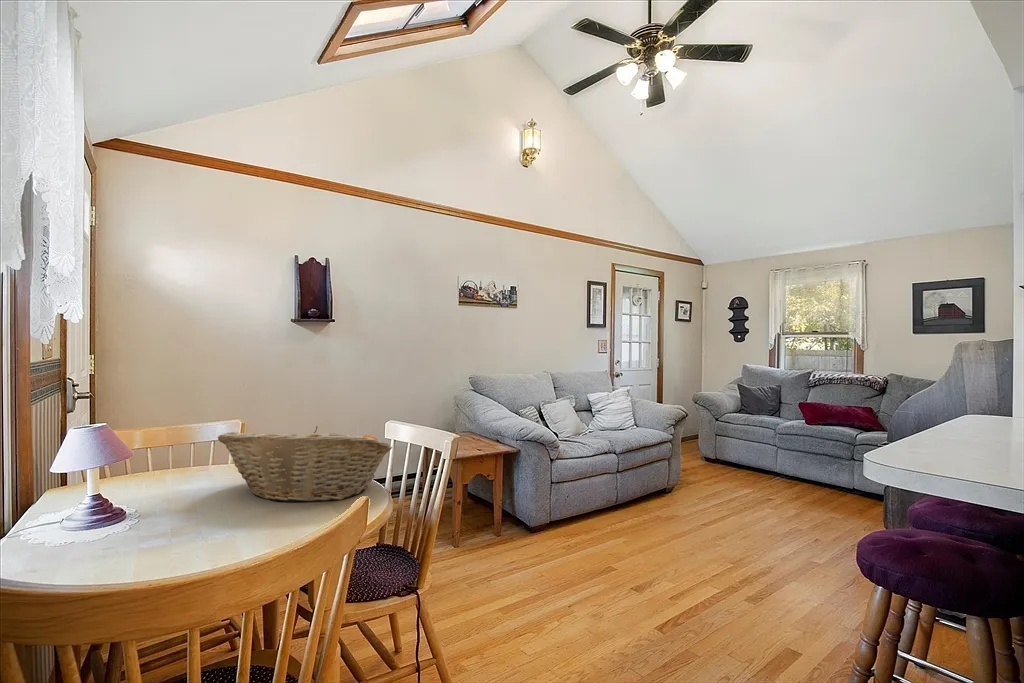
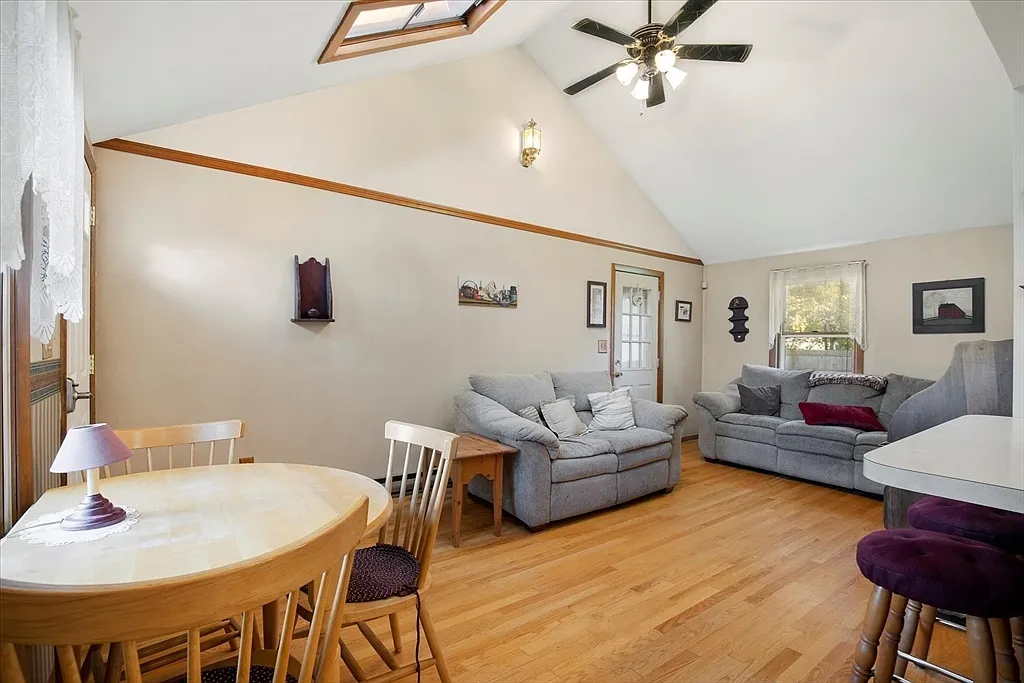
- fruit basket (308, 455)
